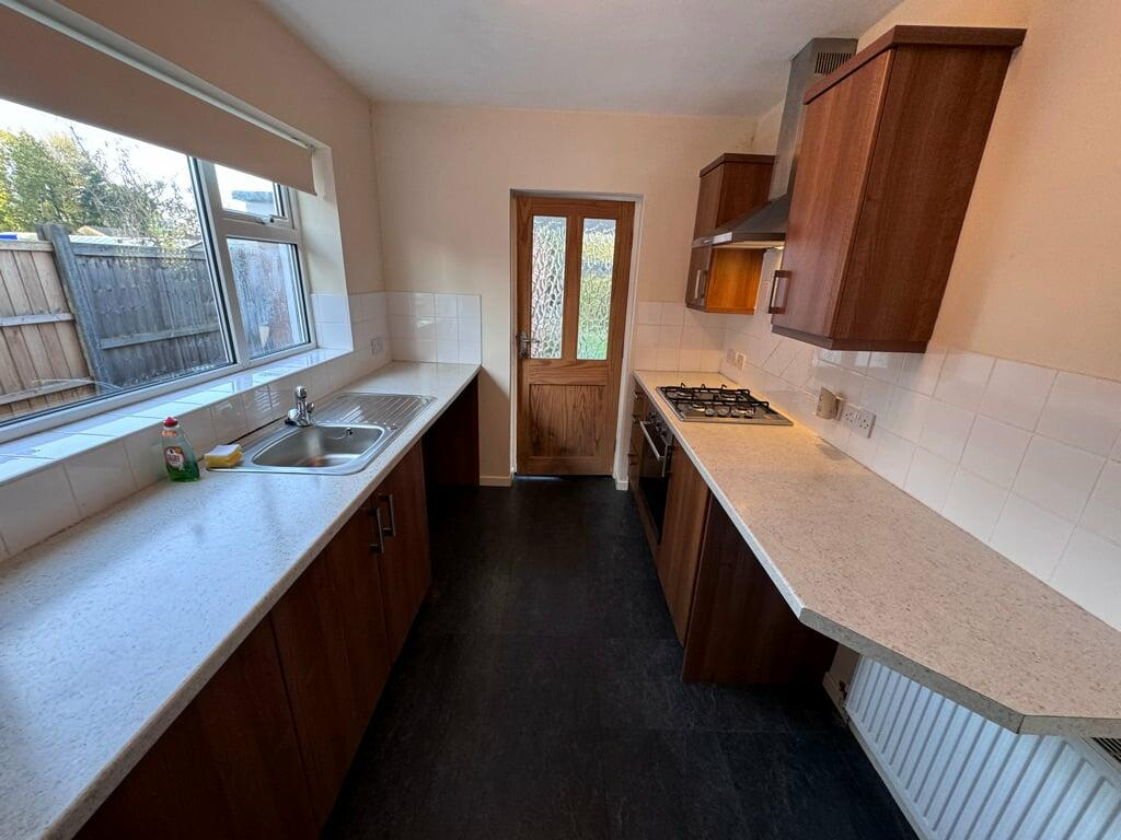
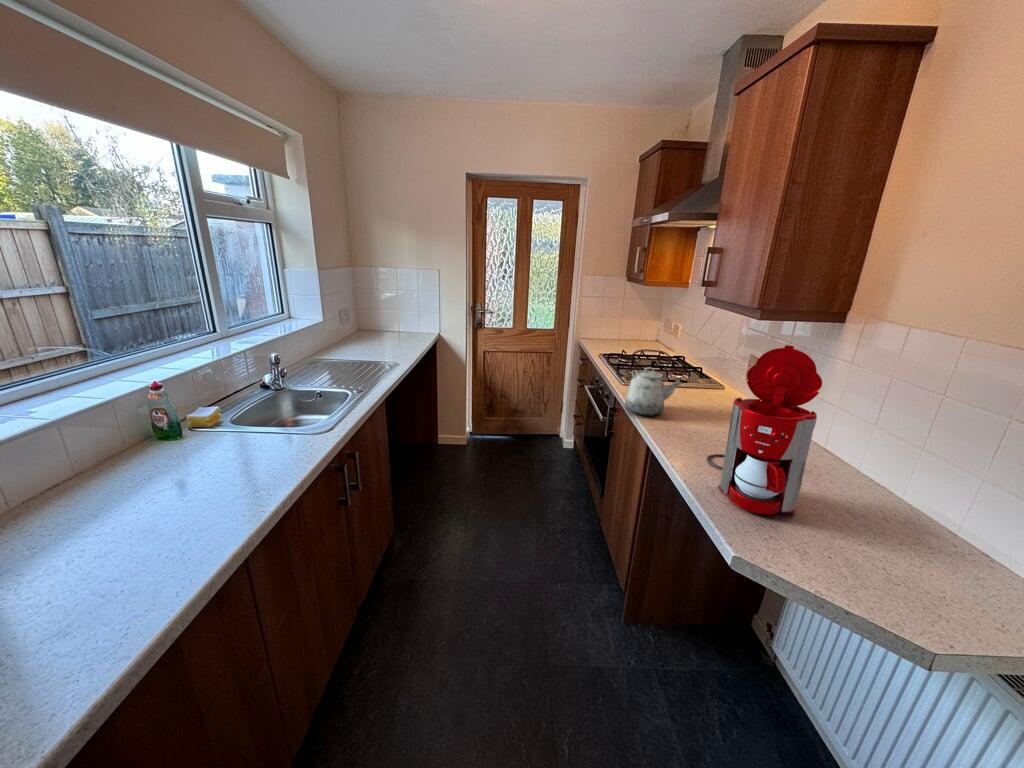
+ kettle (655, 382)
+ coffee maker (763, 415)
